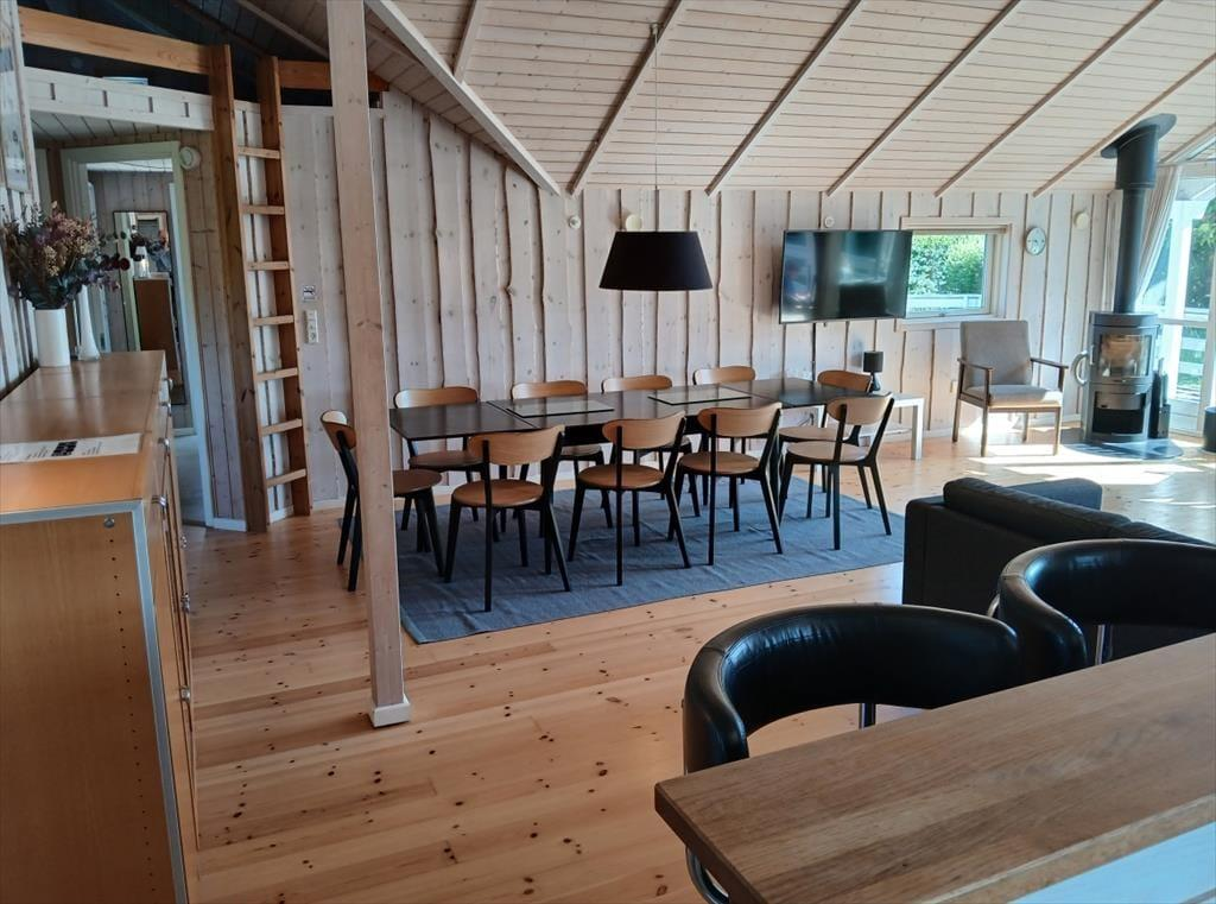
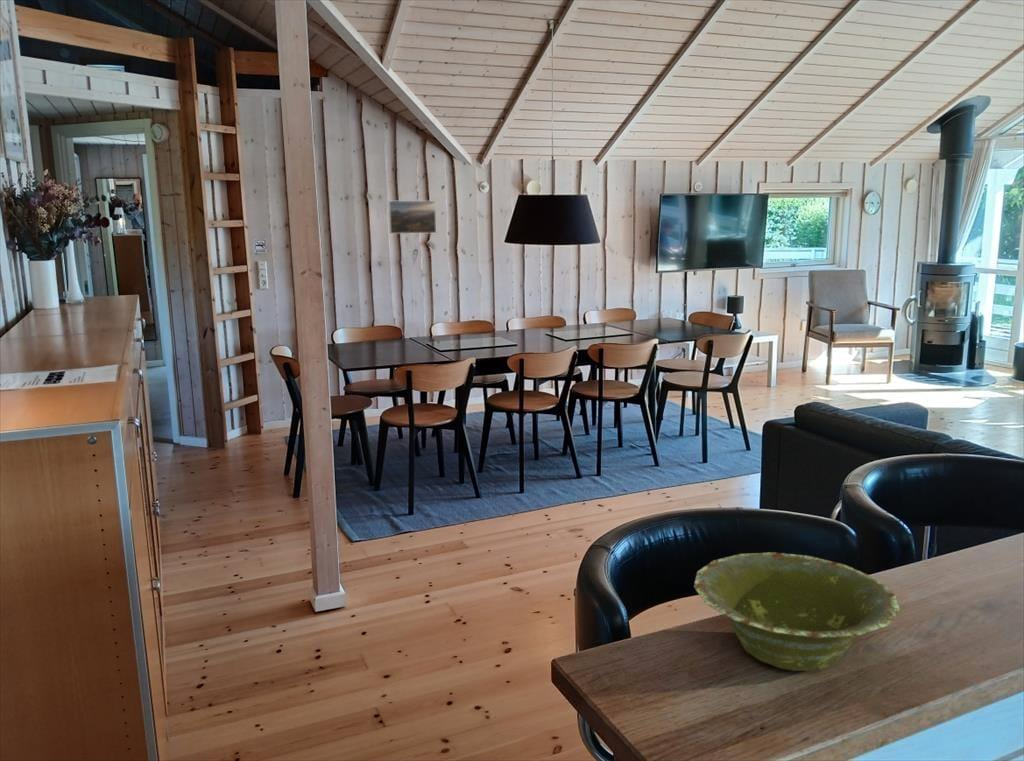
+ dish (791, 622)
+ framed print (412, 217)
